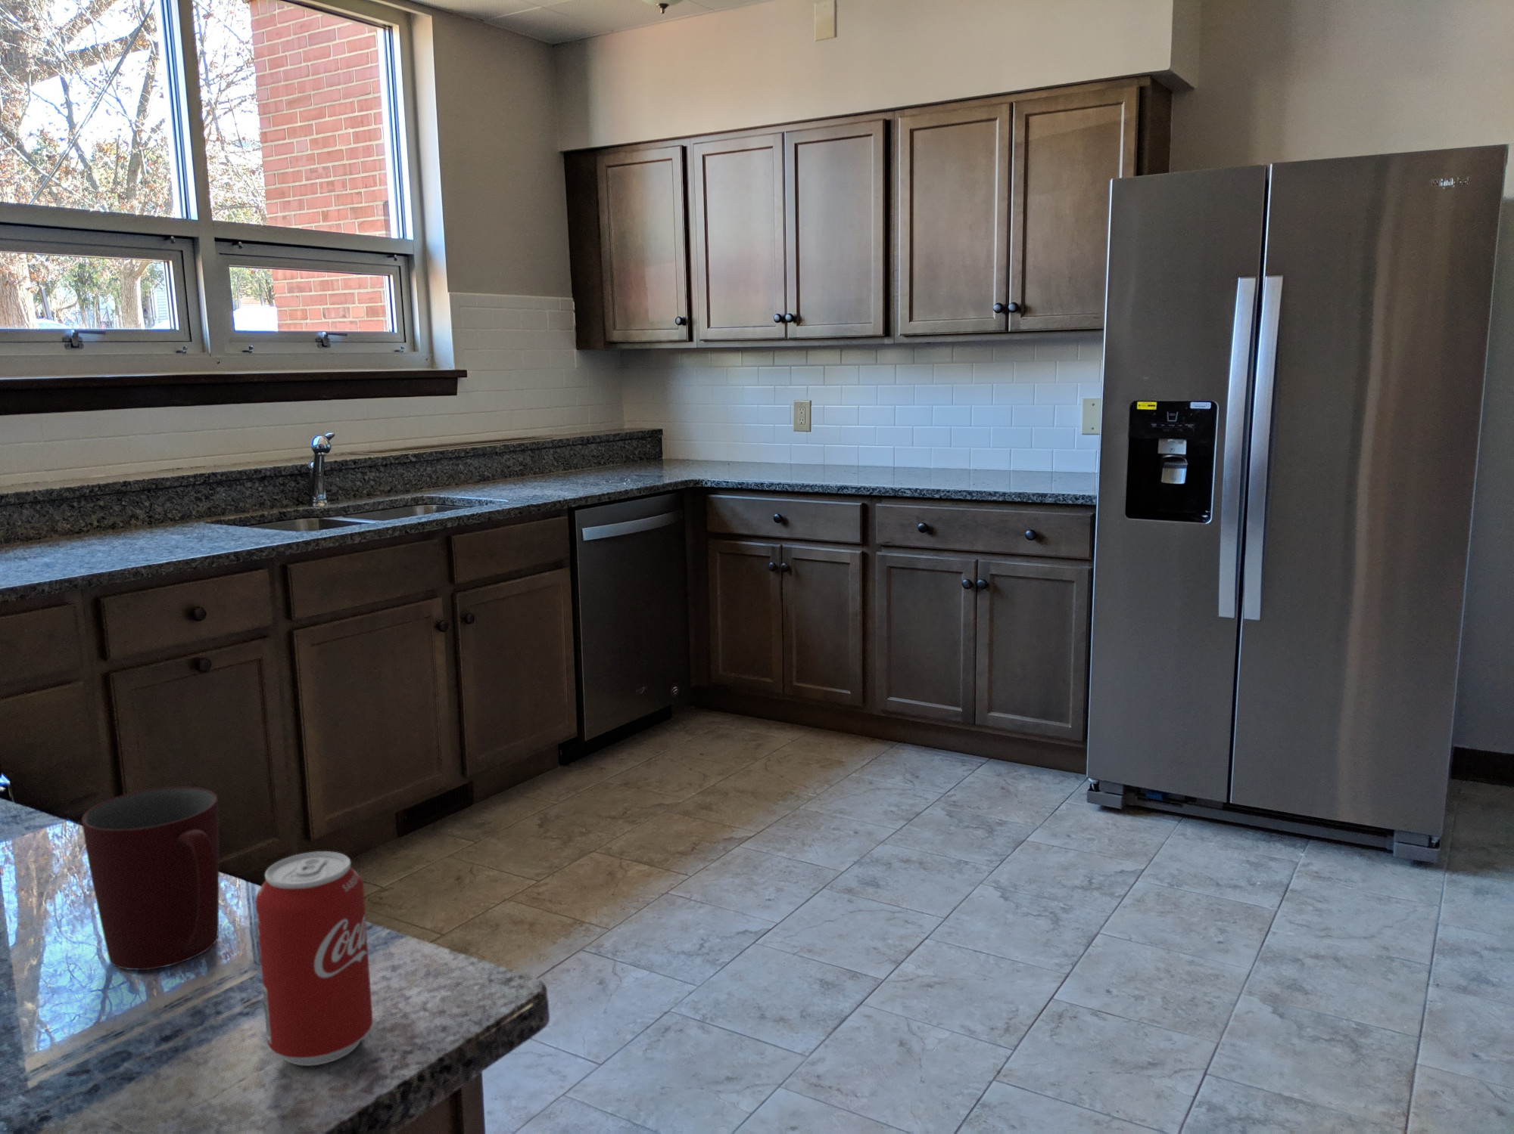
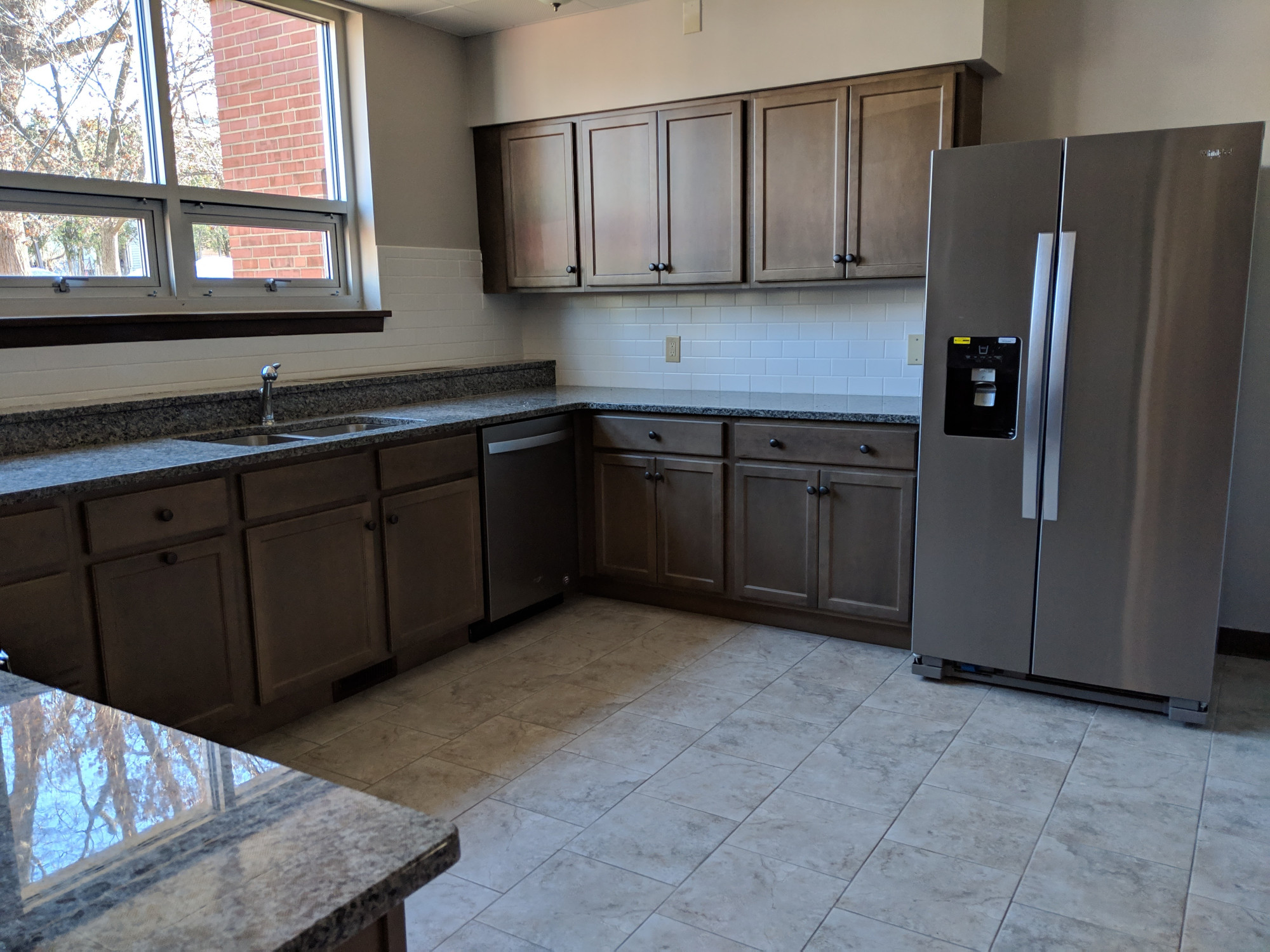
- beverage can (315, 957)
- mug (168, 883)
